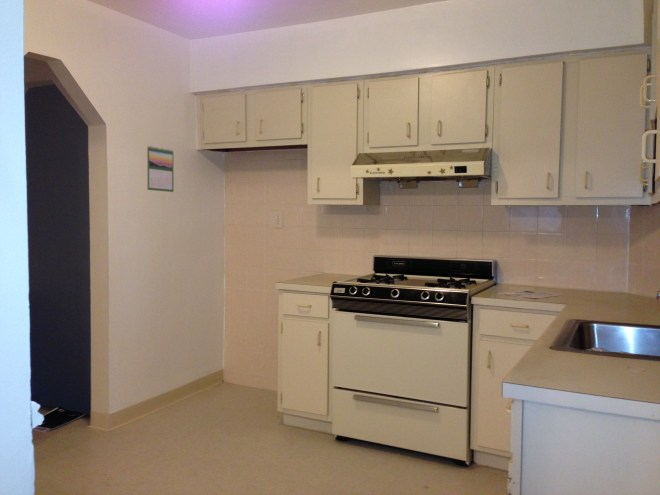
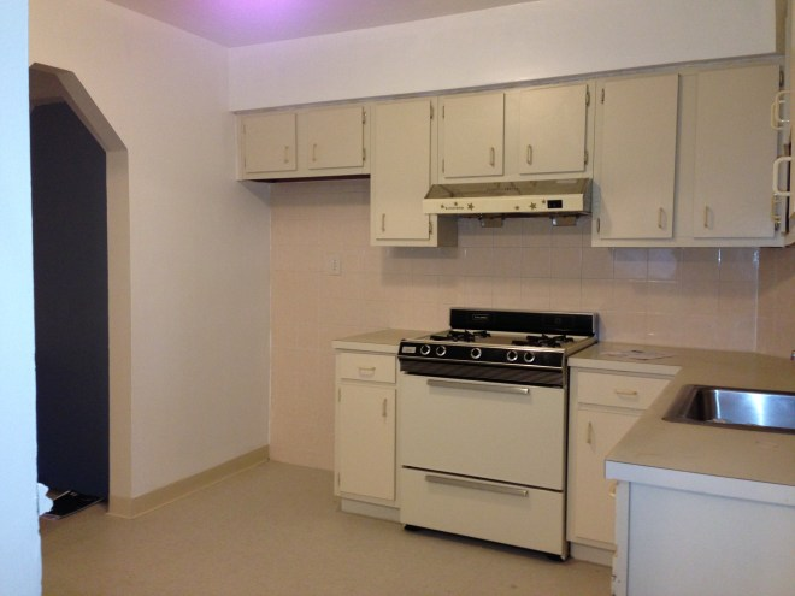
- calendar (160, 169)
